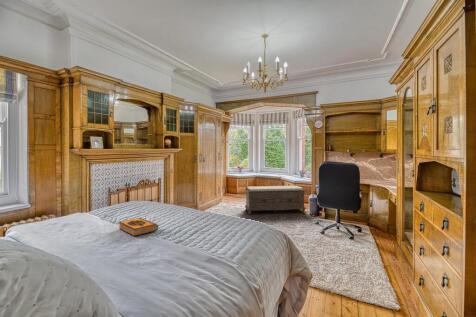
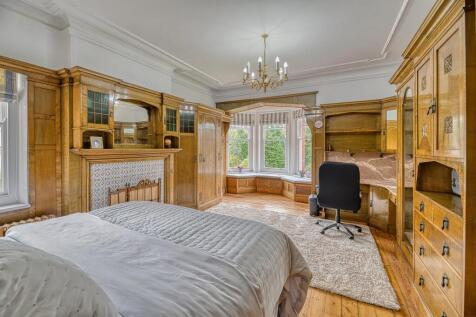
- bench (274, 199)
- hardback book (138, 226)
